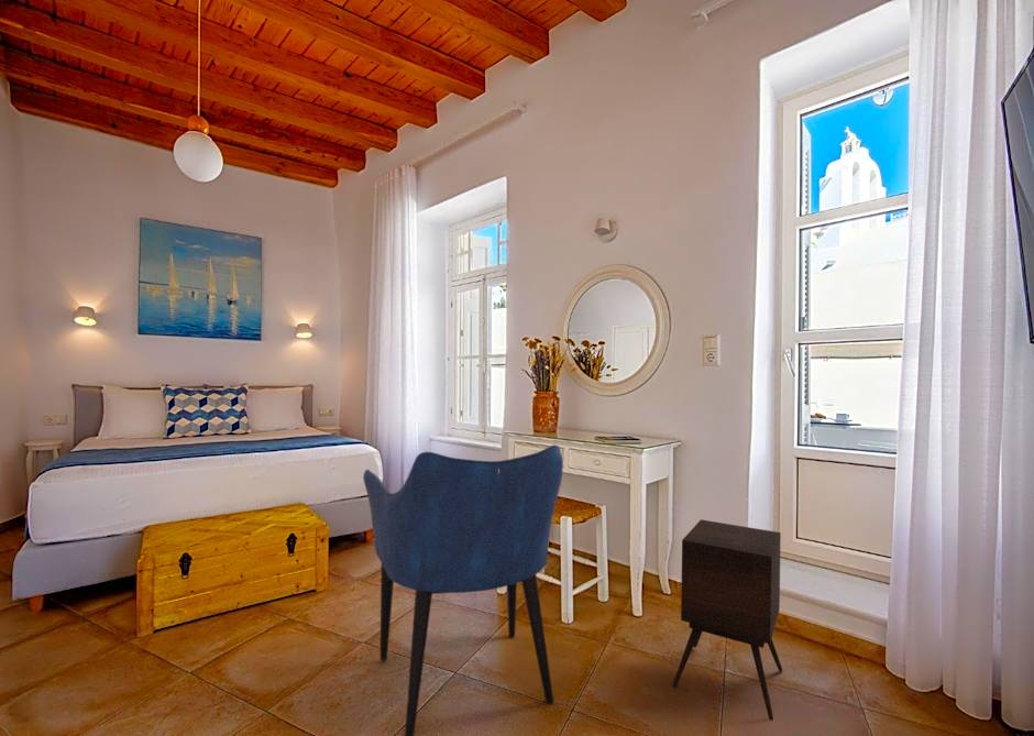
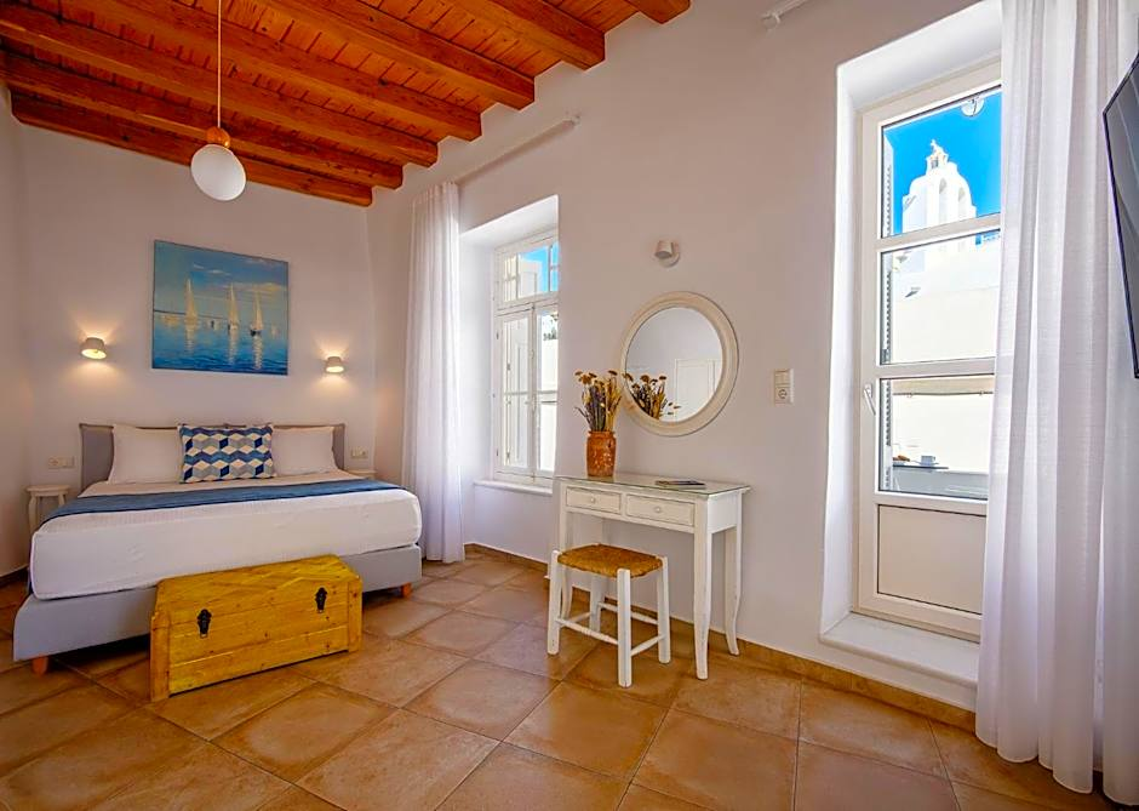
- armchair (470, 562)
- side table (729, 607)
